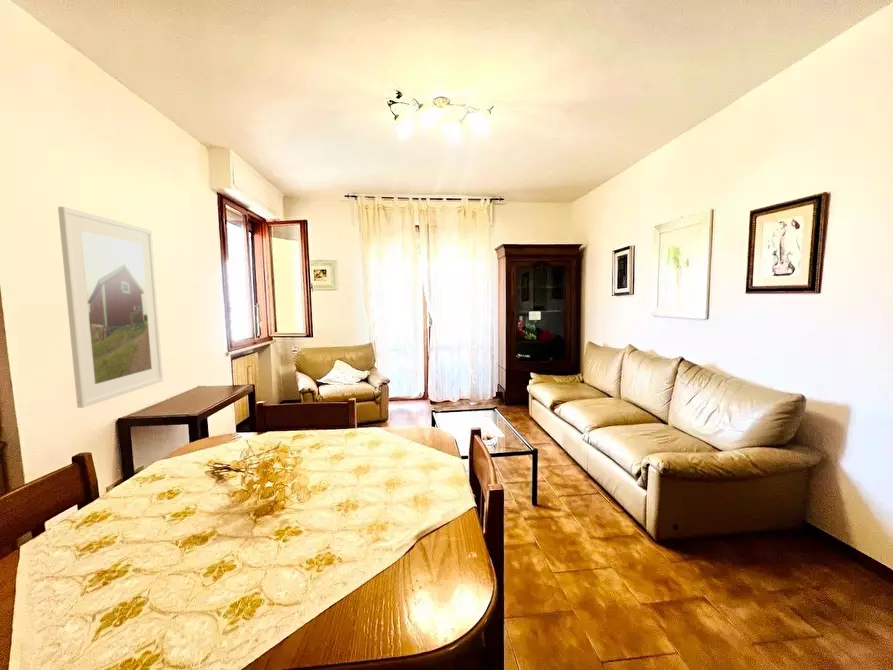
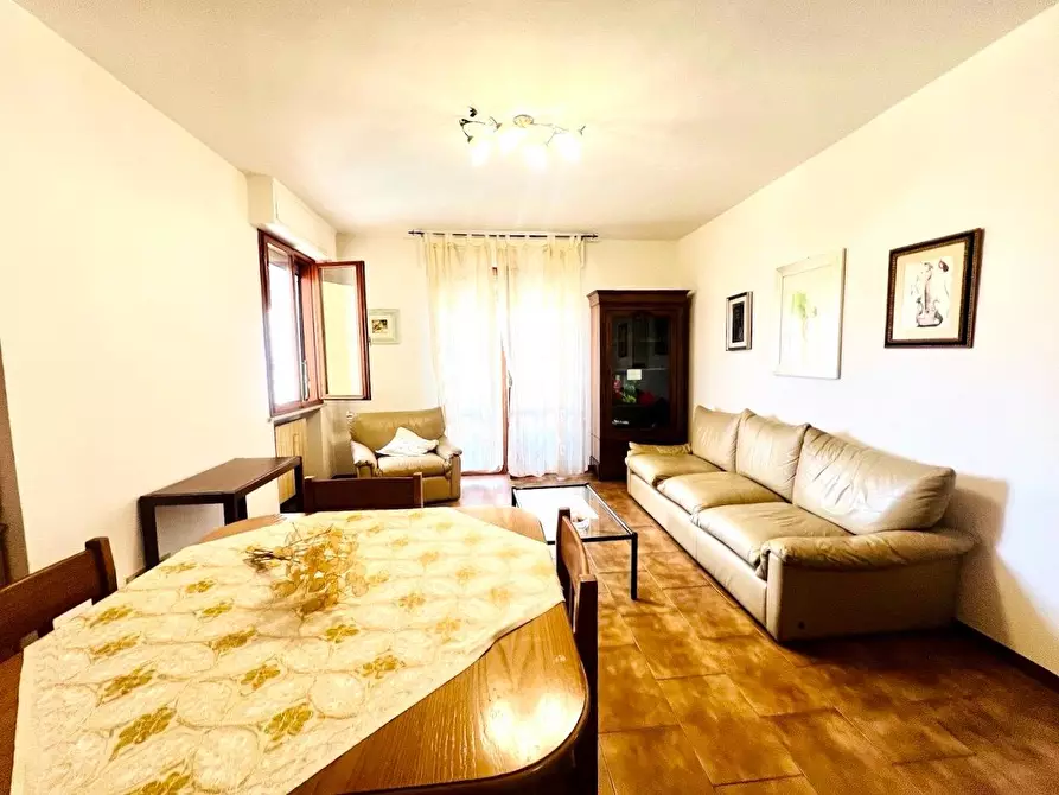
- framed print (119, 308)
